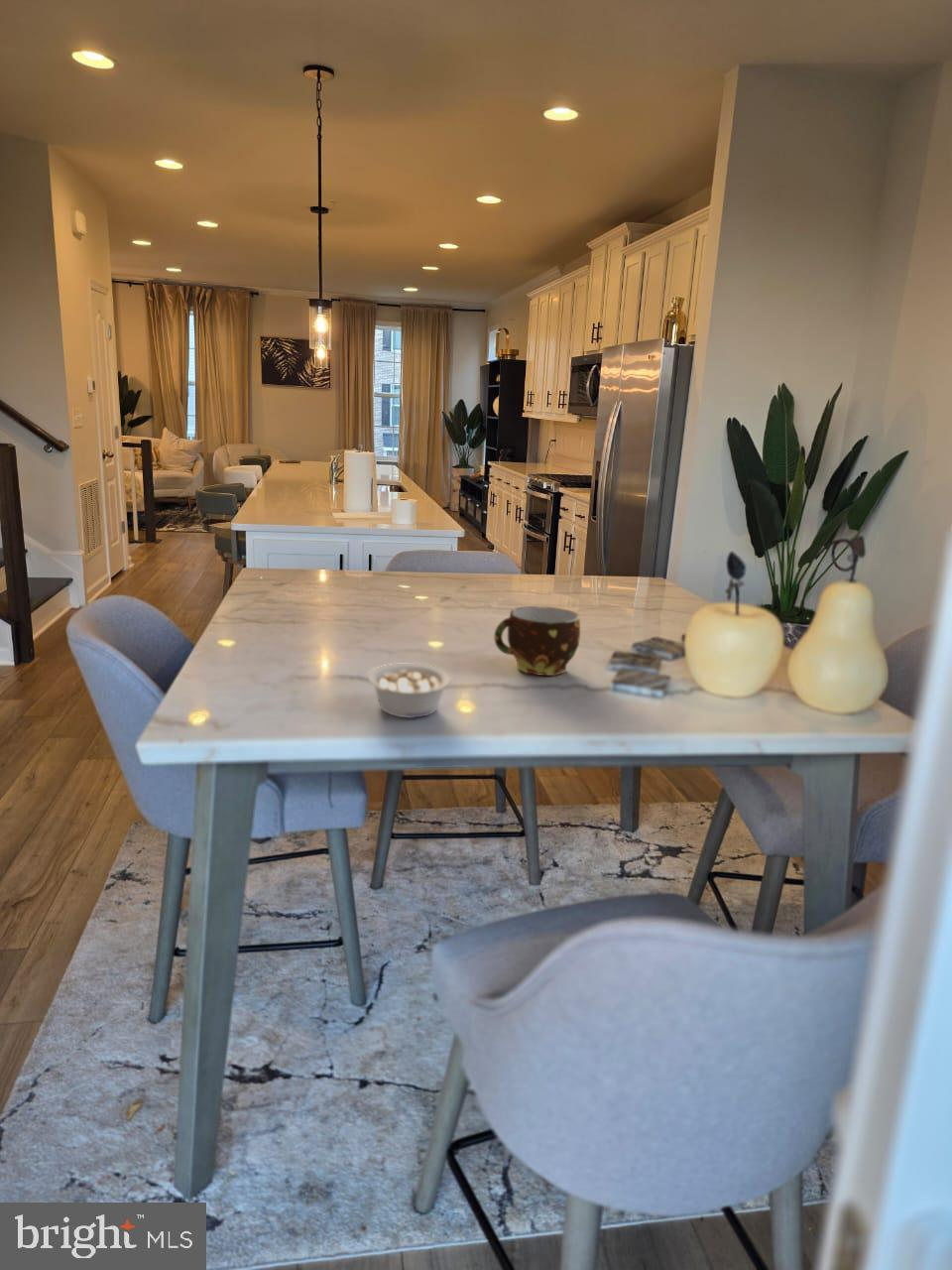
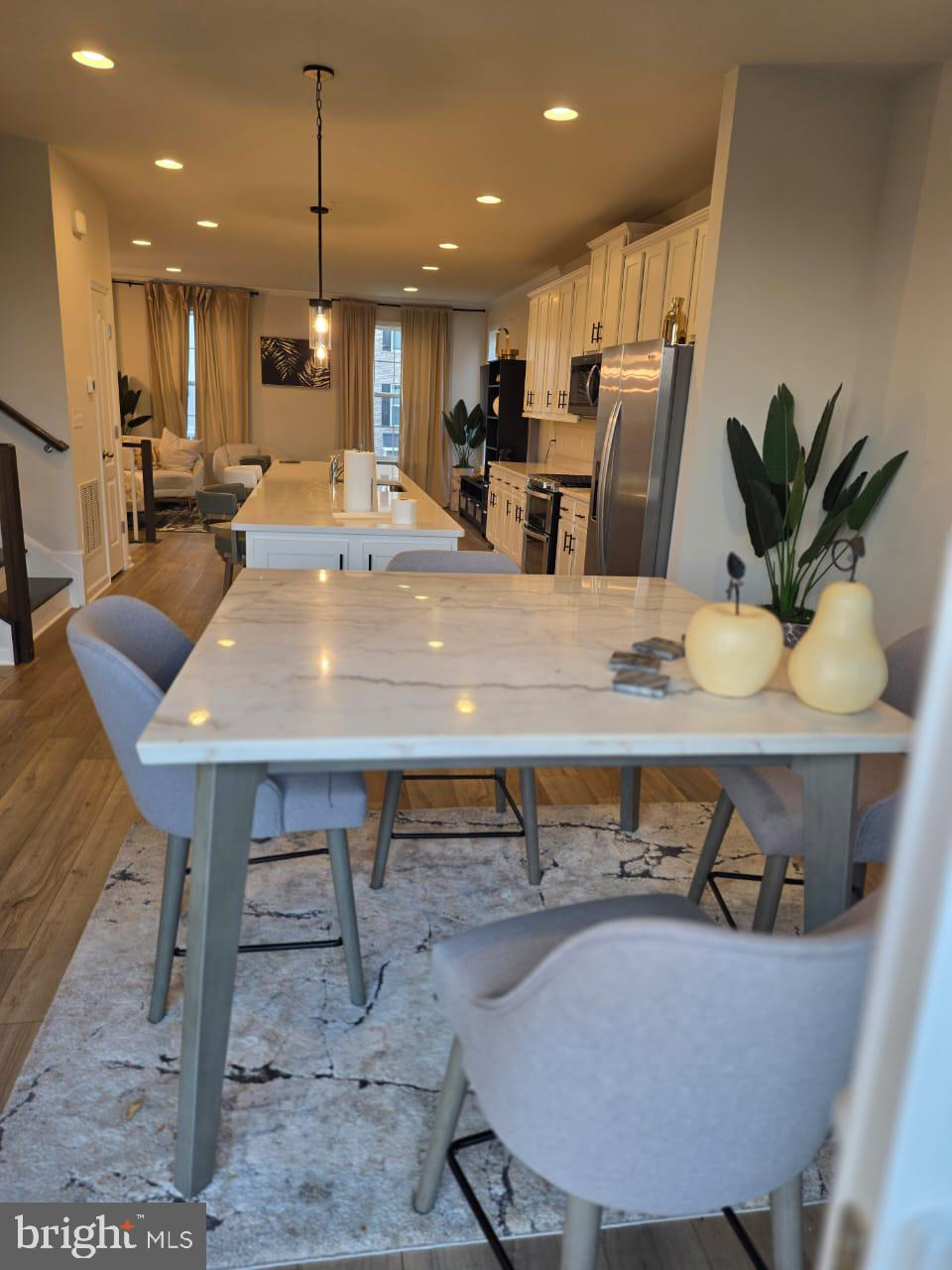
- legume (410, 690)
- cup (539, 642)
